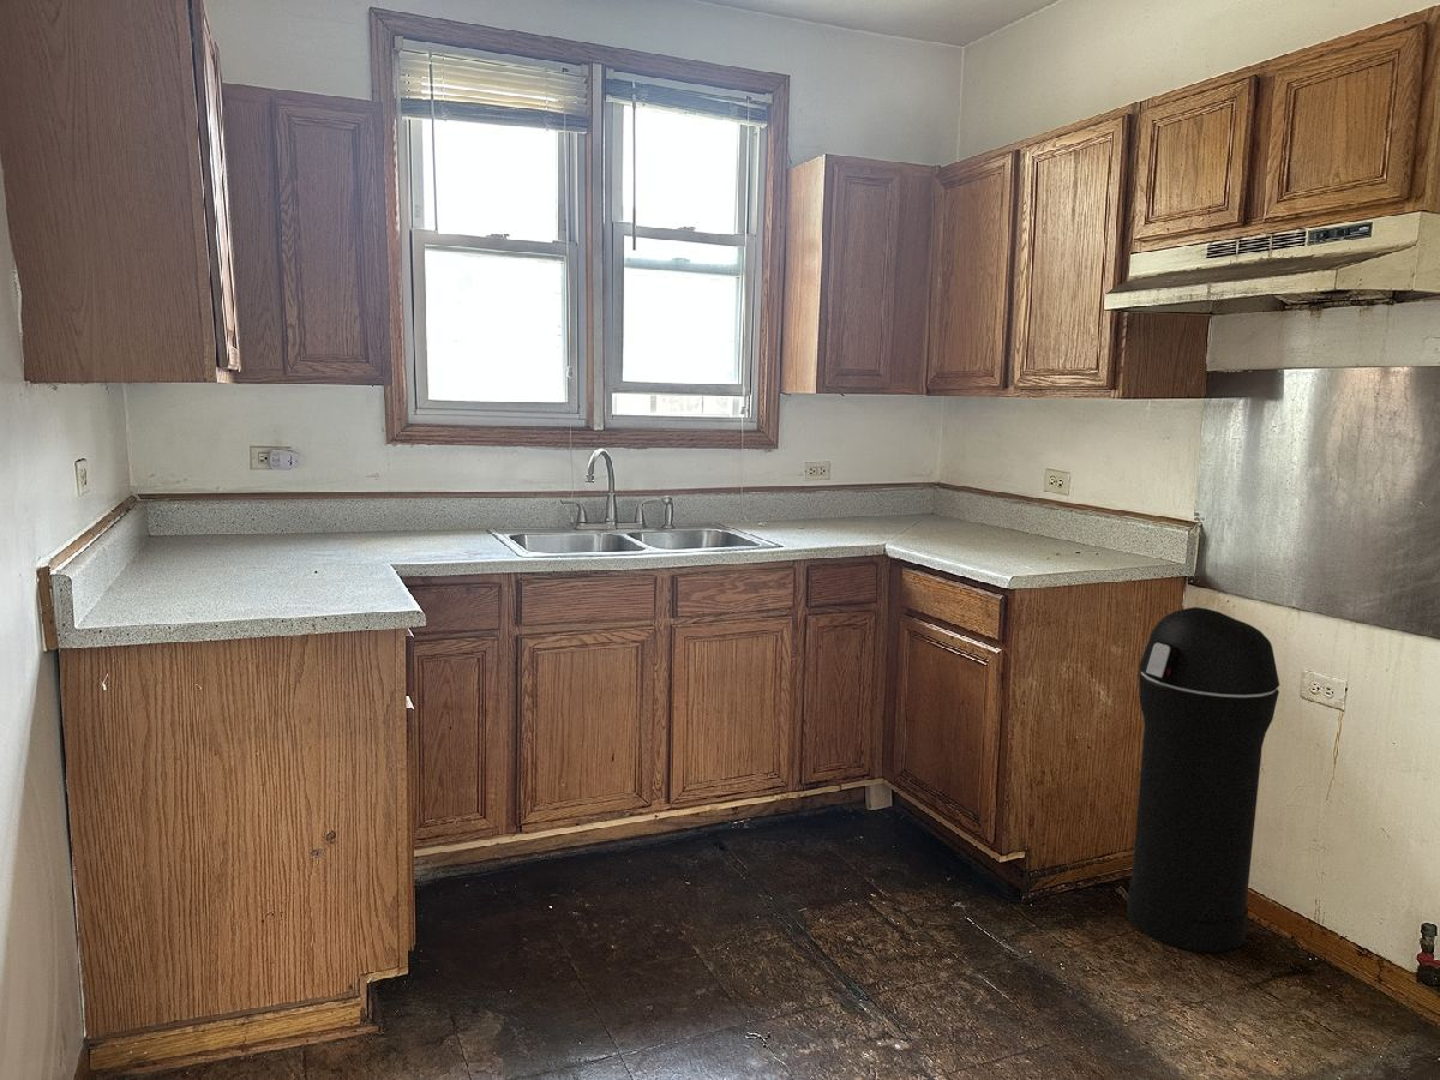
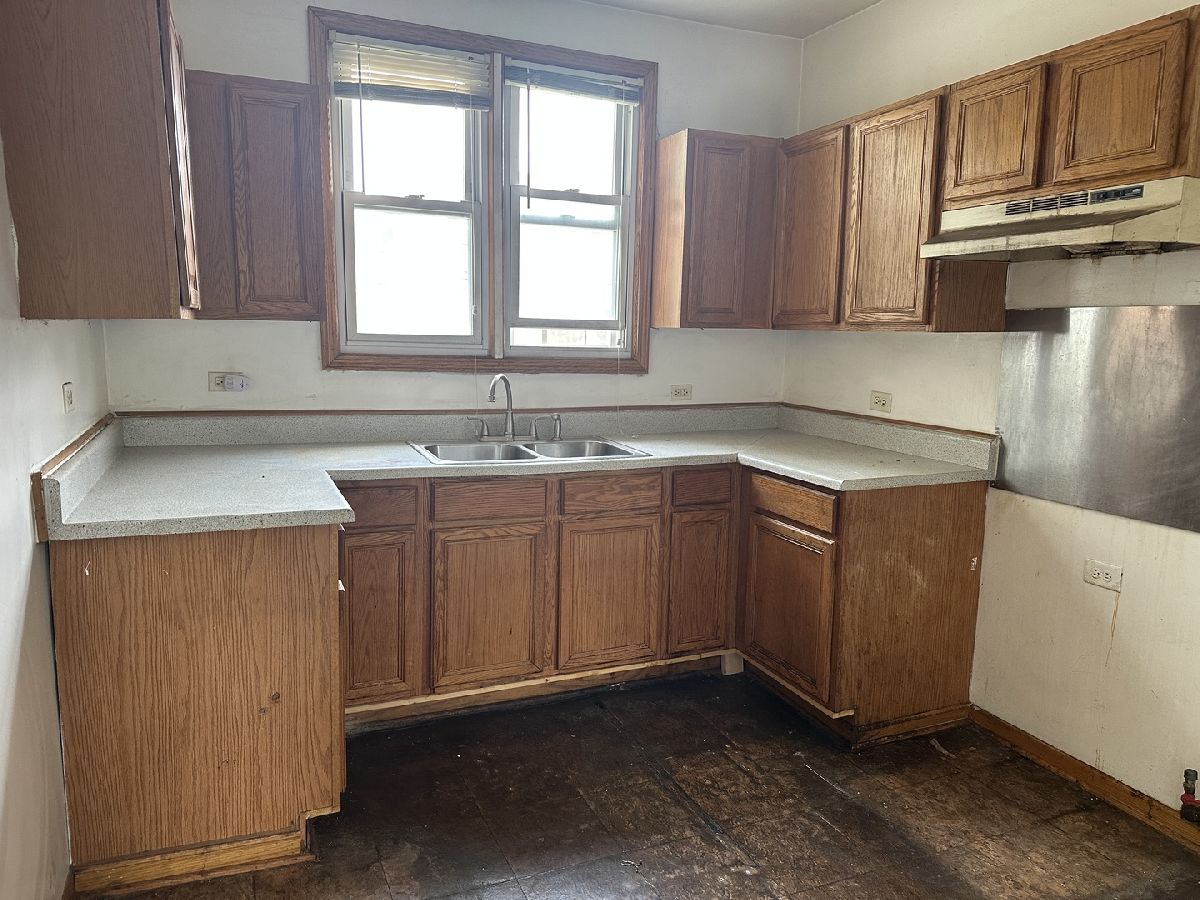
- trash can (1195, 769)
